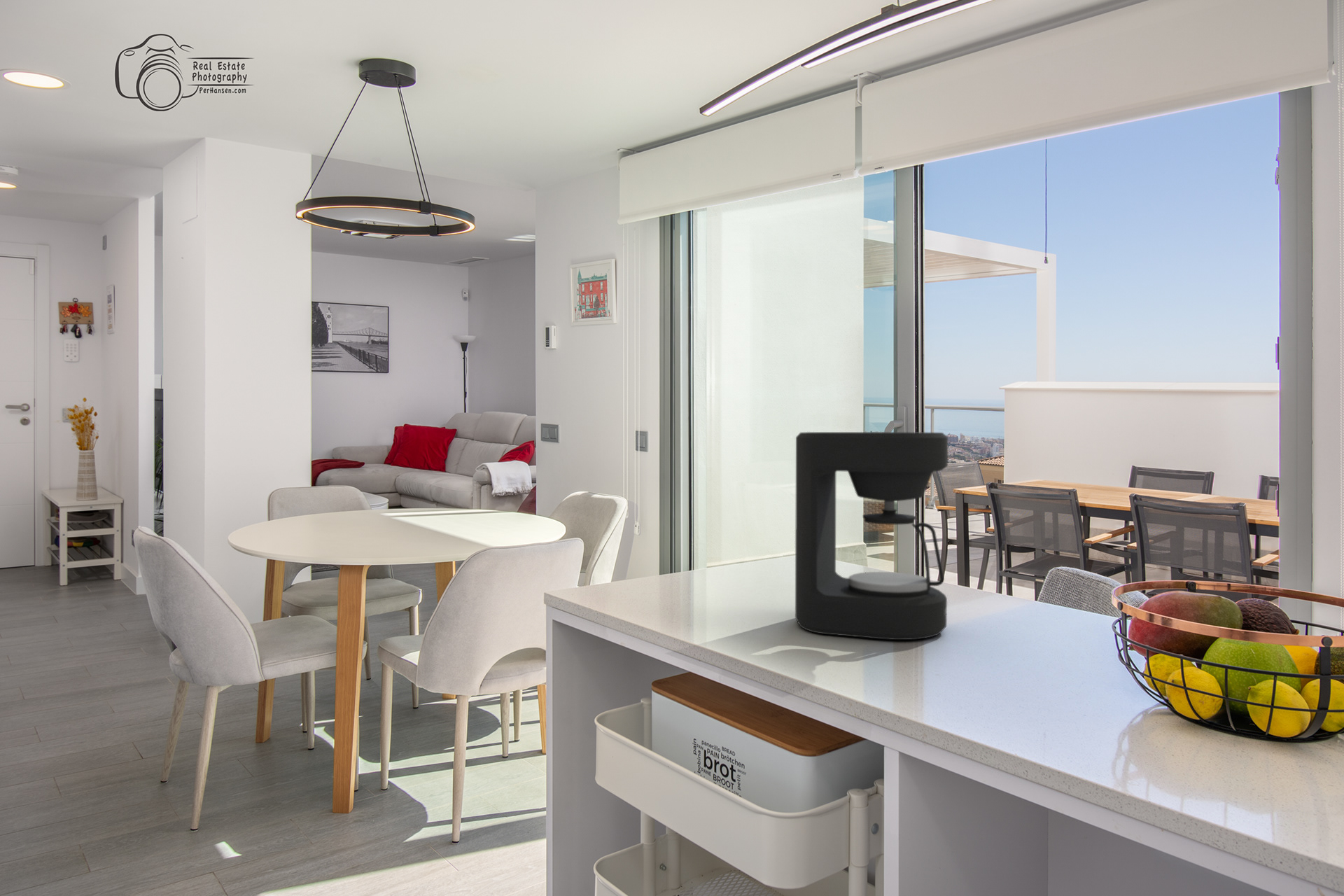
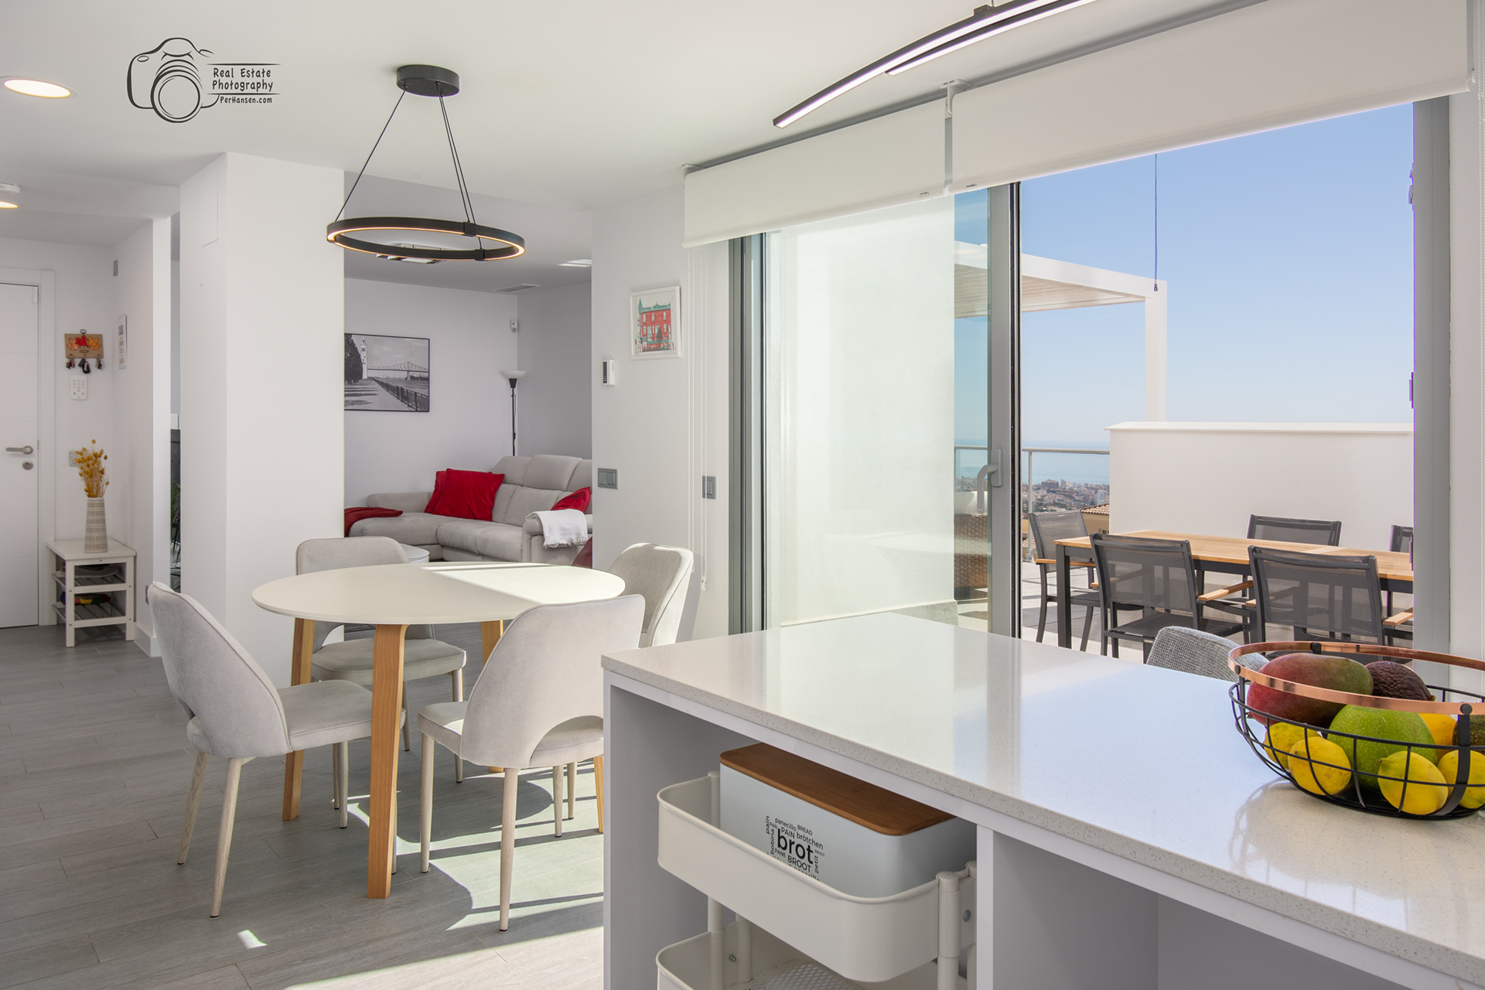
- coffee maker (872, 523)
